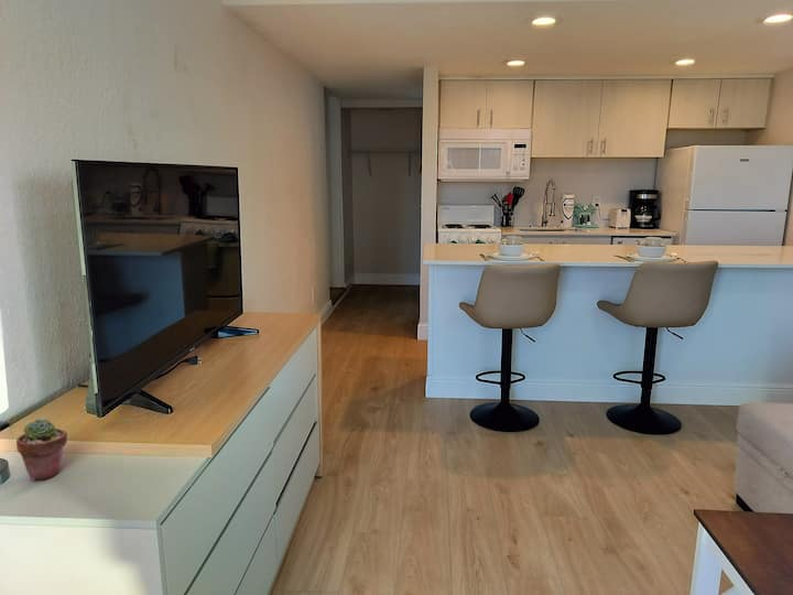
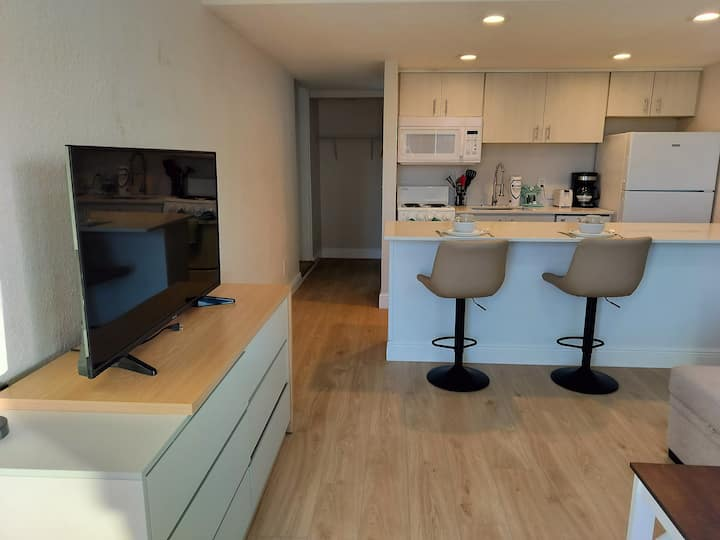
- potted succulent (42, 446)
